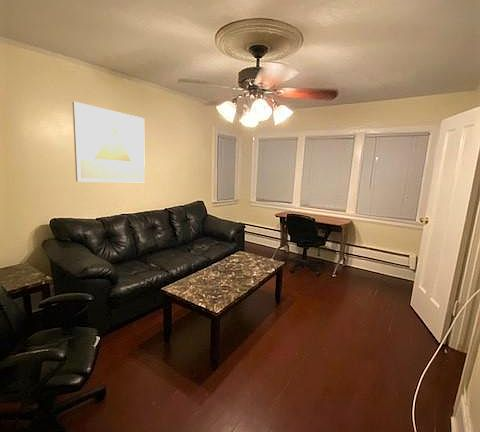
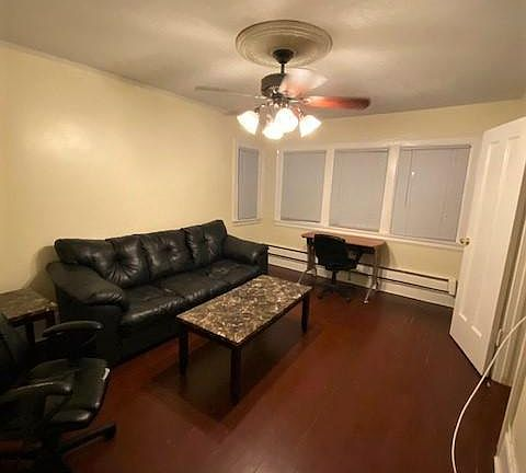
- wall art (113, 147)
